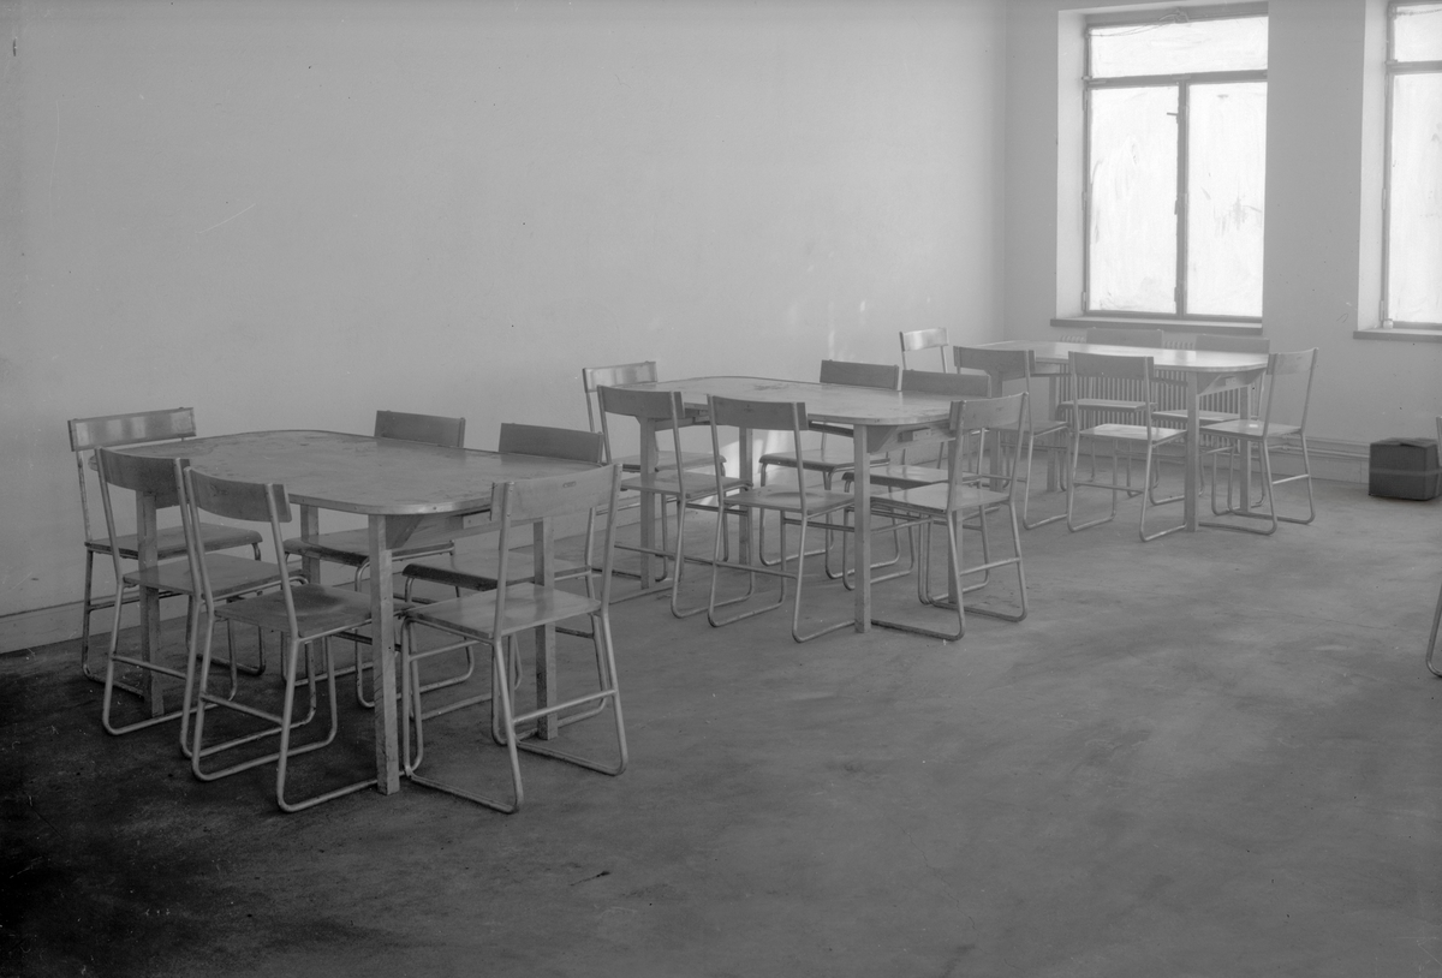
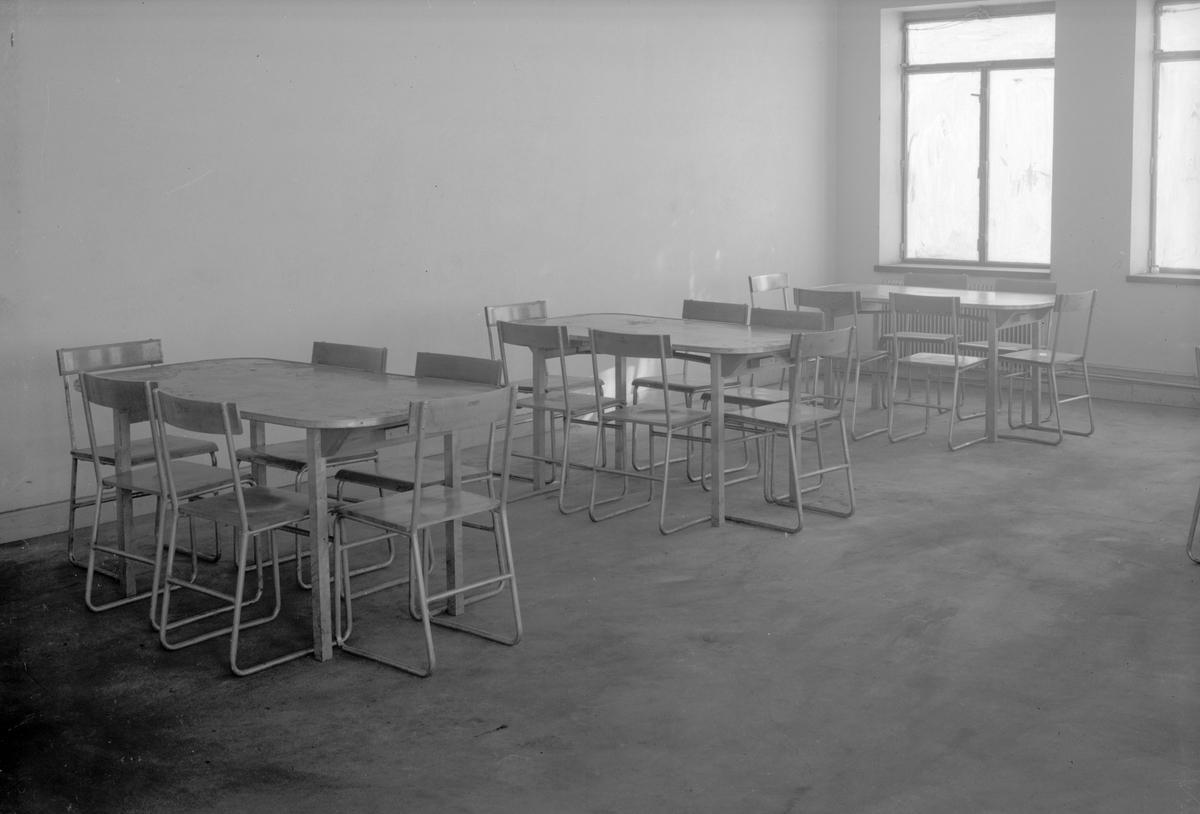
- cardboard box (1407, 466)
